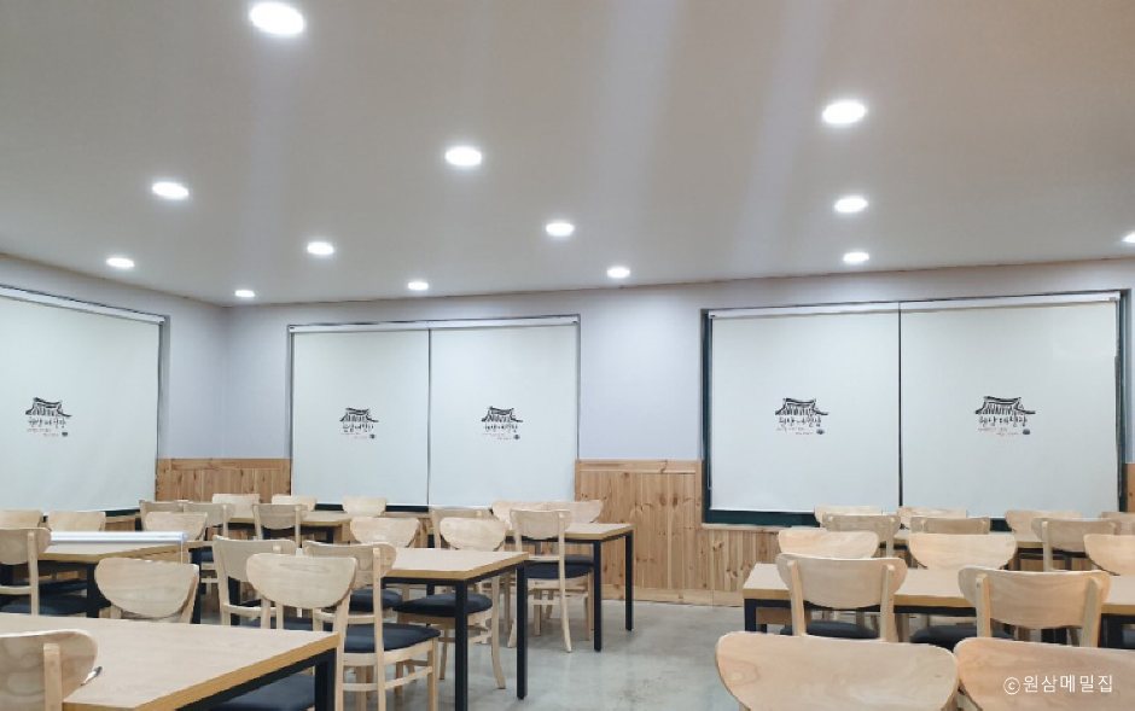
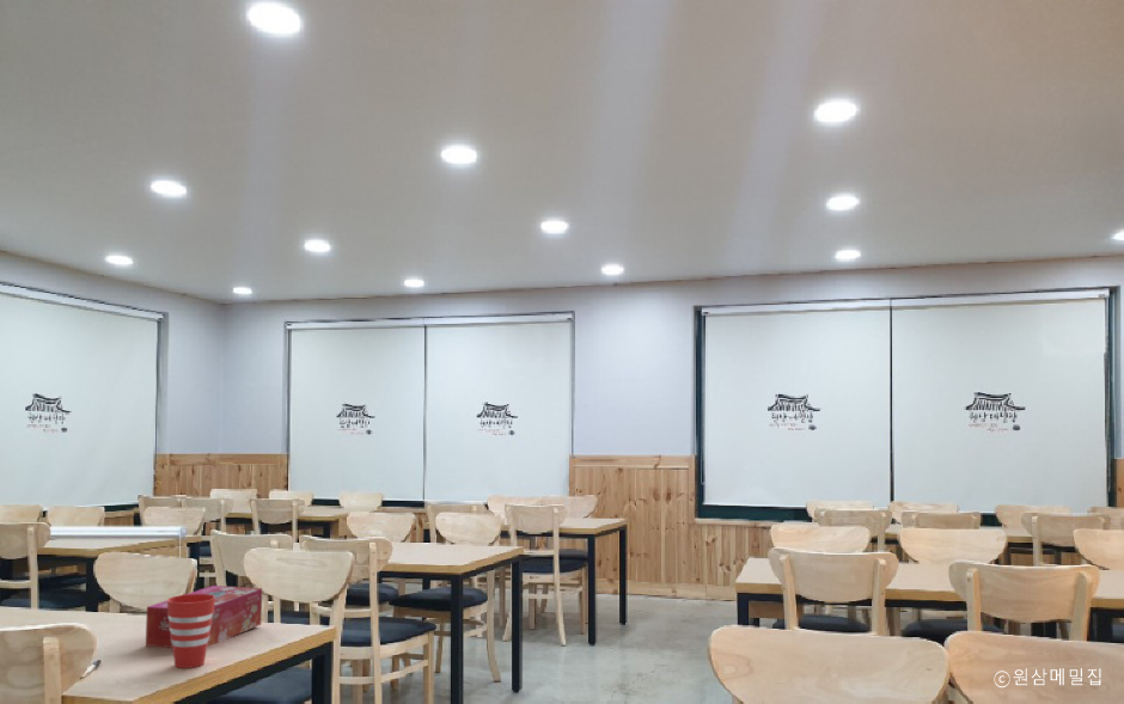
+ cup (190, 631)
+ tissue box (212, 617)
